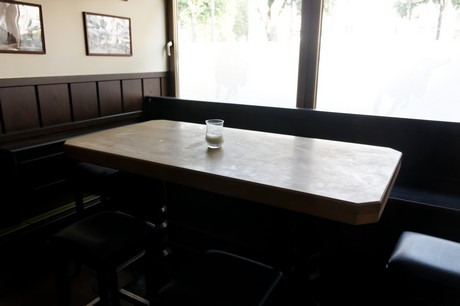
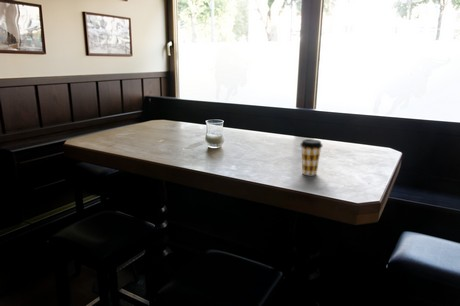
+ coffee cup (310, 157)
